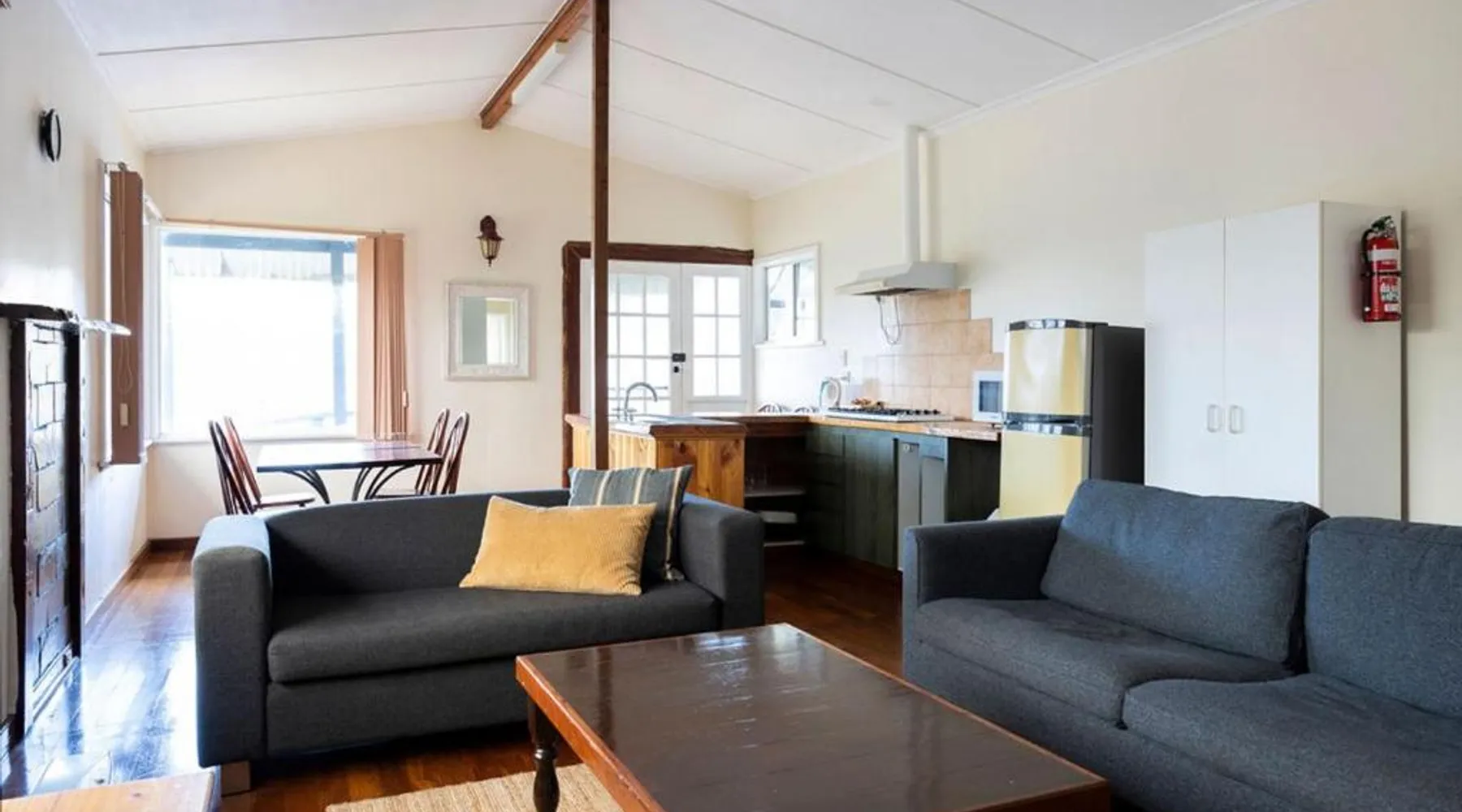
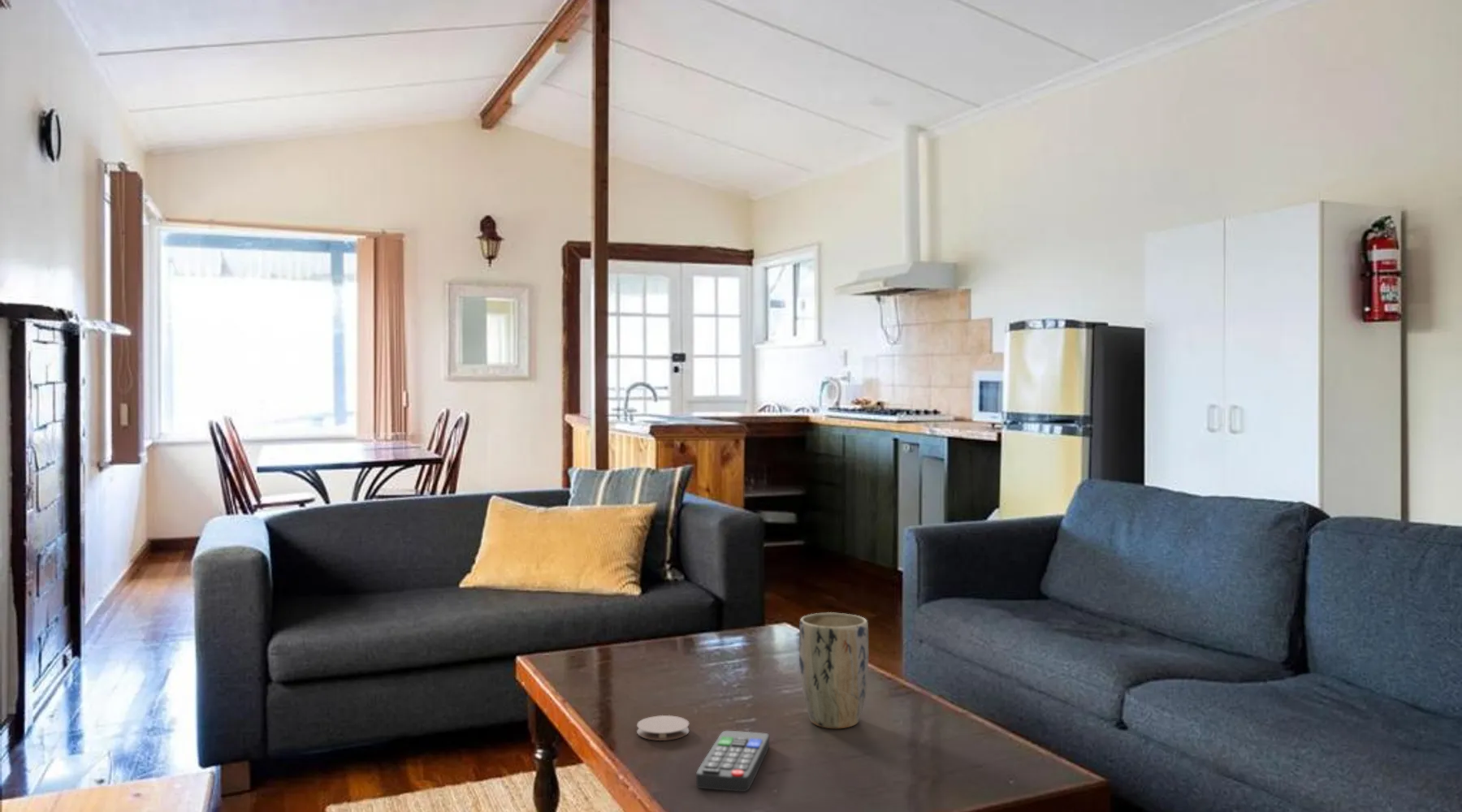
+ coaster (663, 728)
+ remote control (734, 758)
+ plant pot (833, 670)
